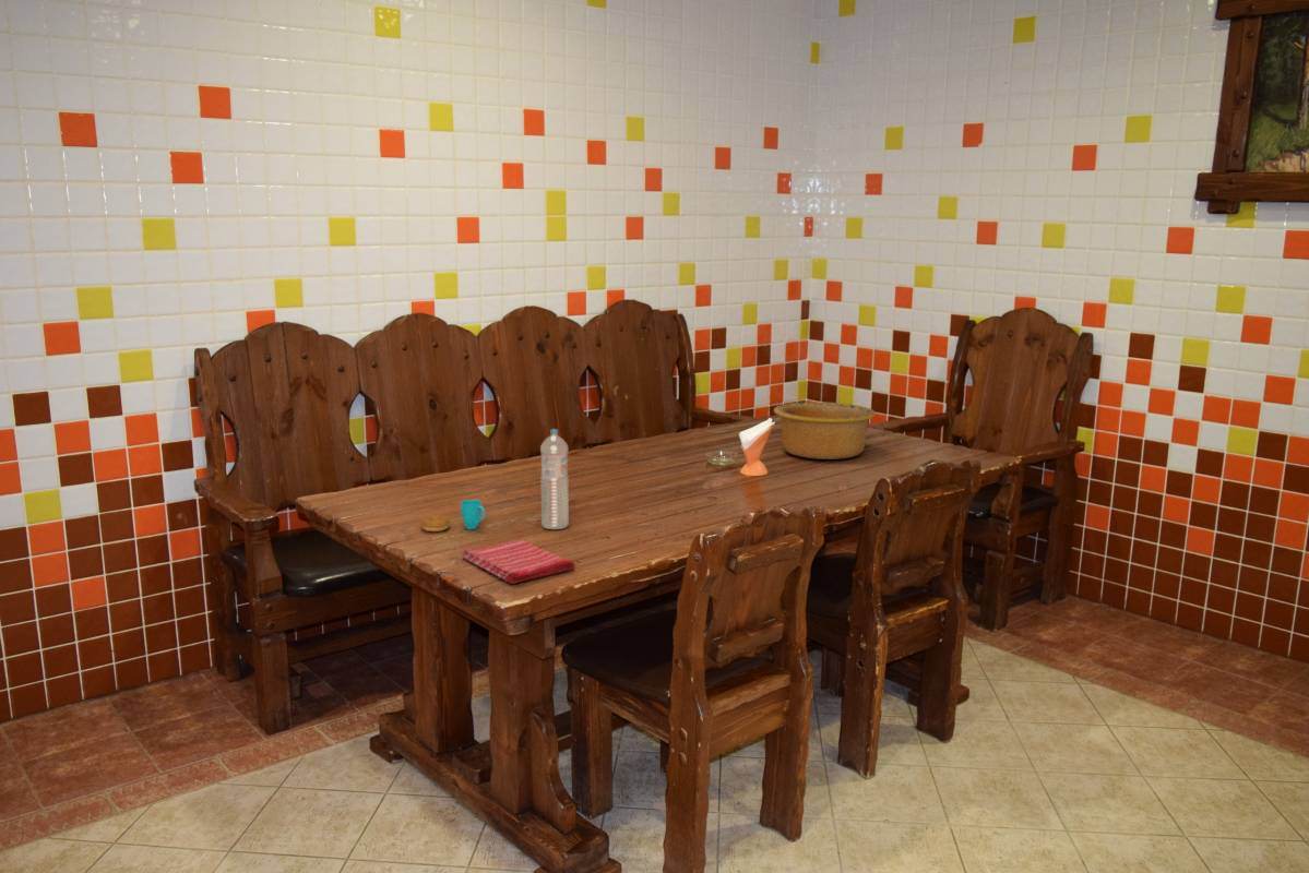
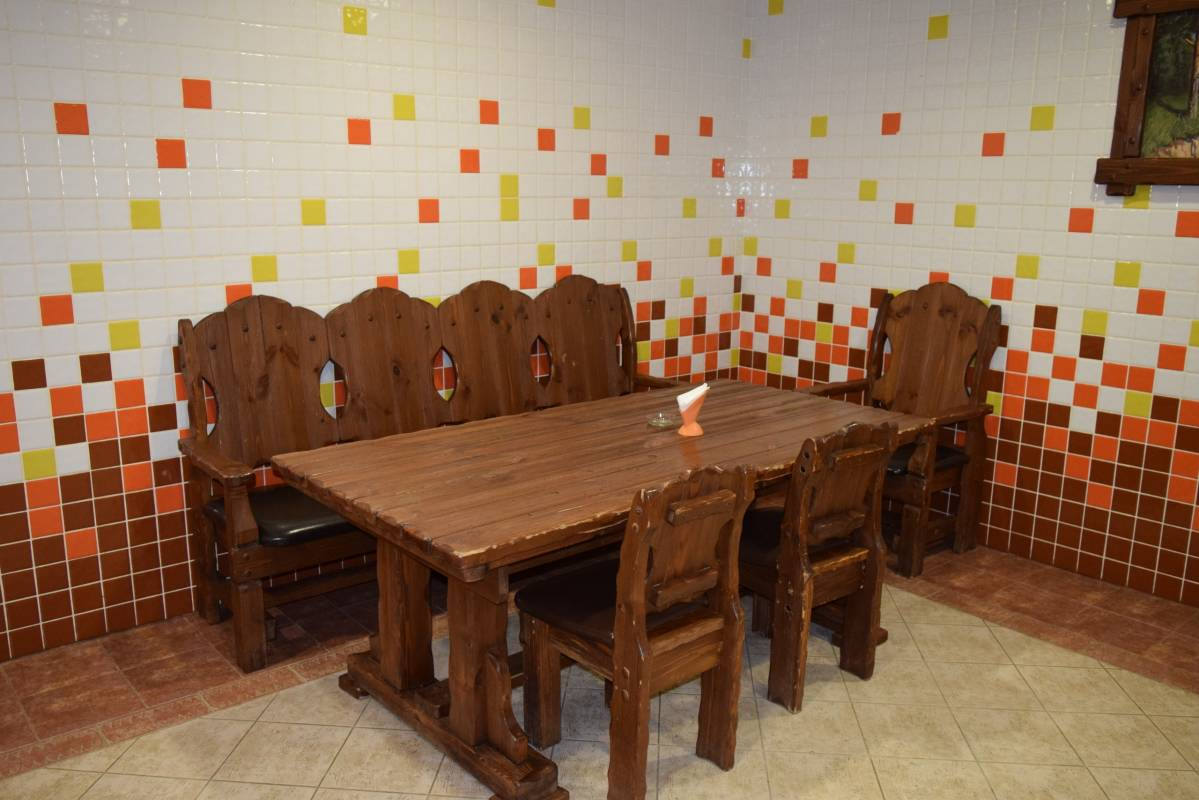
- dish towel (517, 559)
- bowl (823, 431)
- water bottle (555, 478)
- cup (449, 519)
